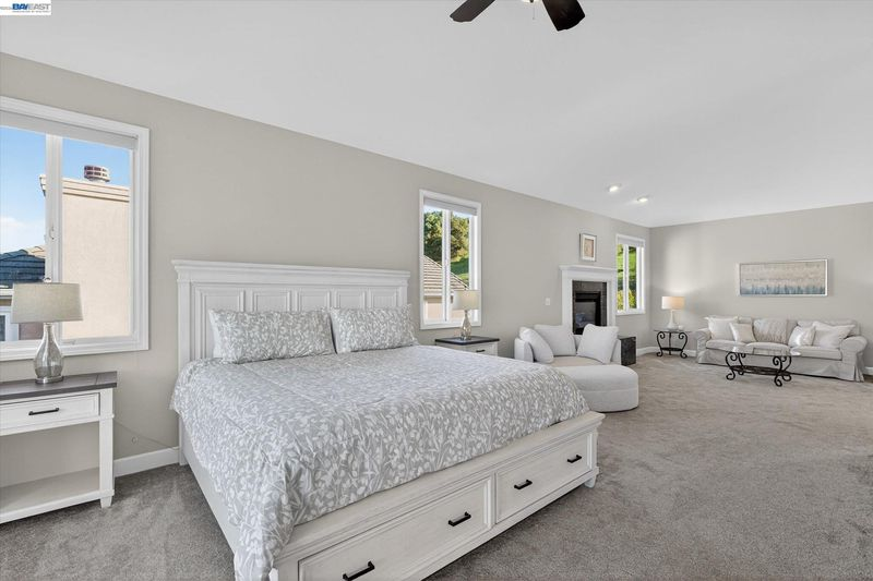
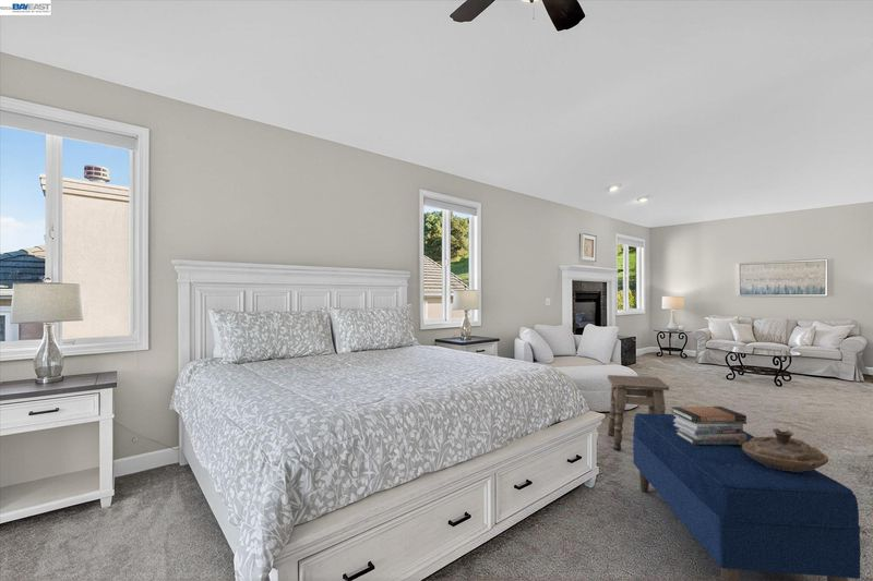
+ side table (636, 403)
+ decorative bowl (782, 448)
+ bench (718, 489)
+ book stack (707, 424)
